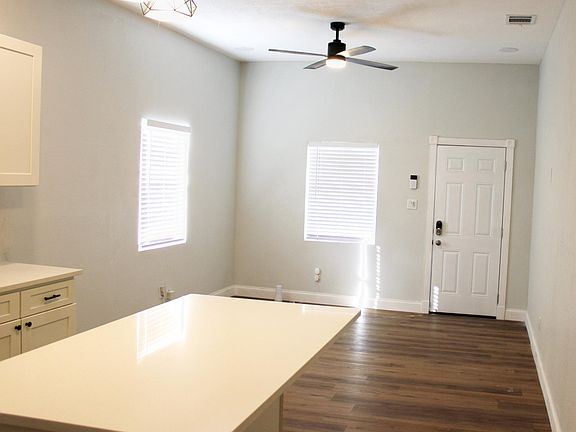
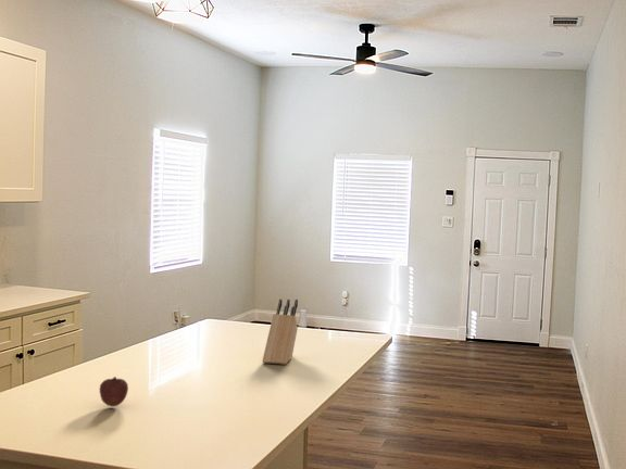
+ fruit (113, 391)
+ knife block (281, 329)
